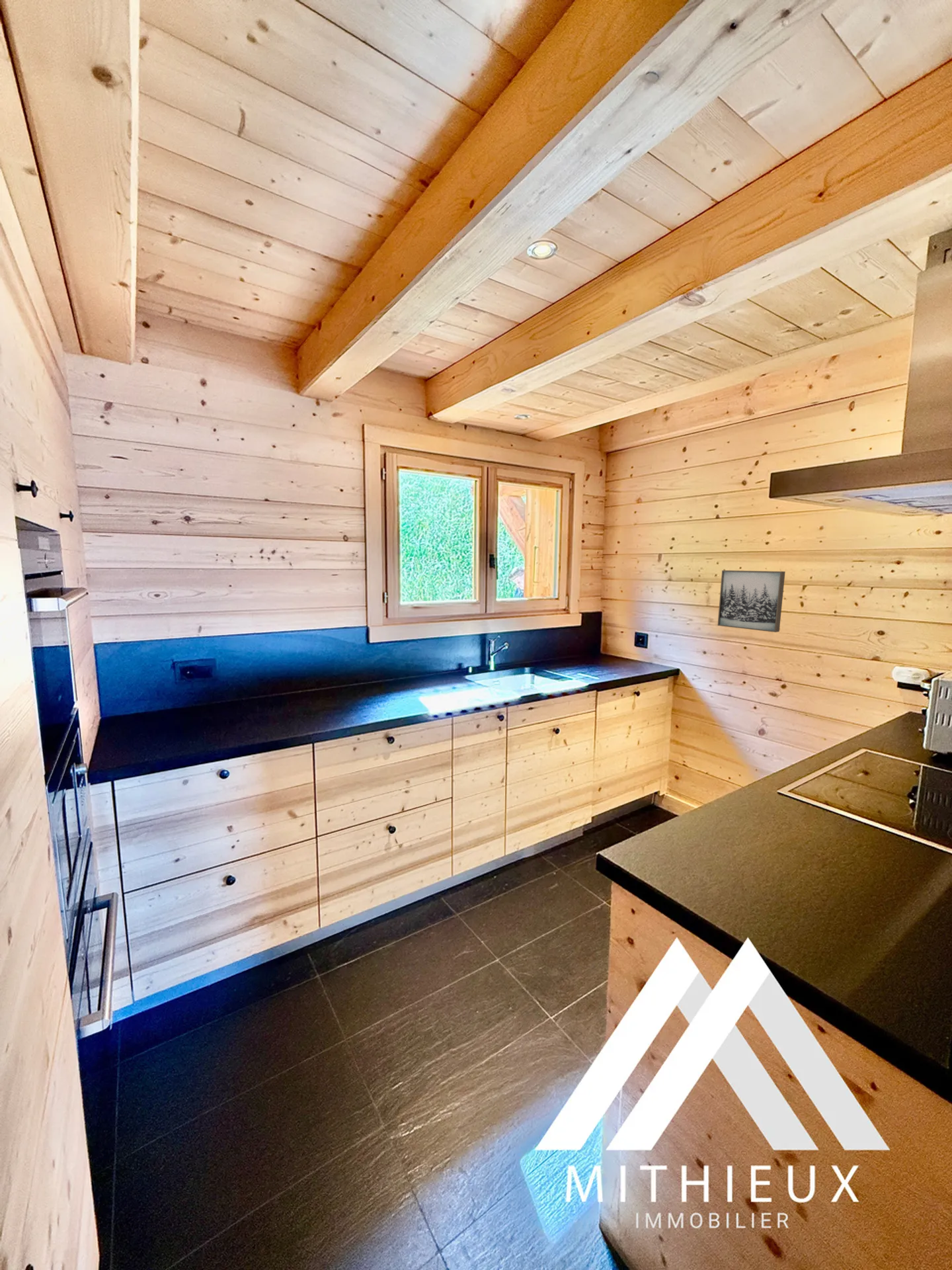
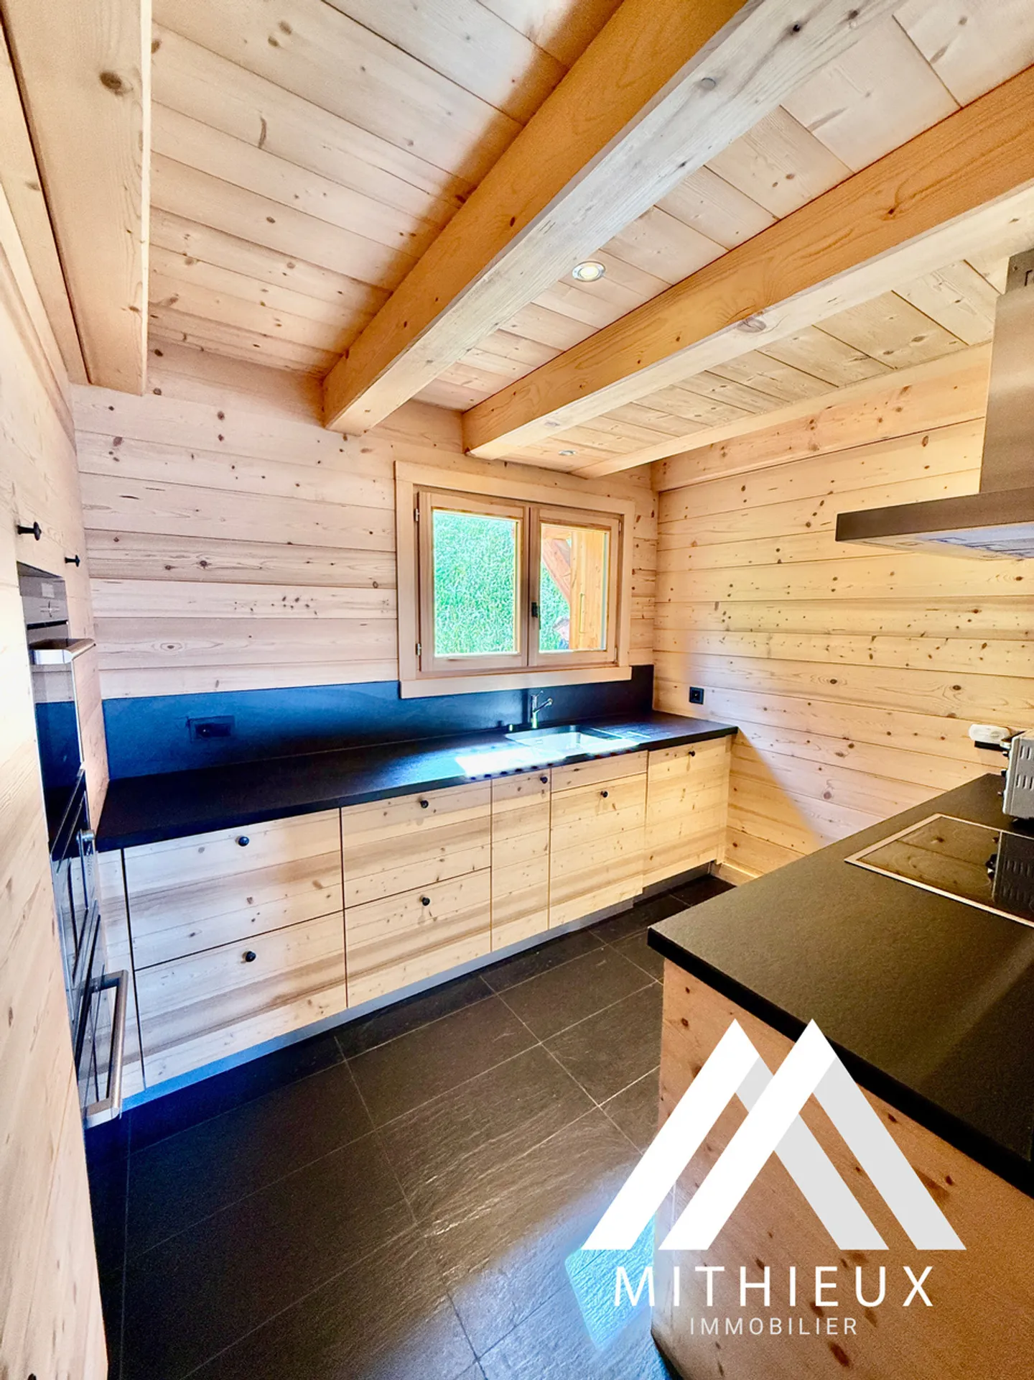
- wall art (749, 600)
